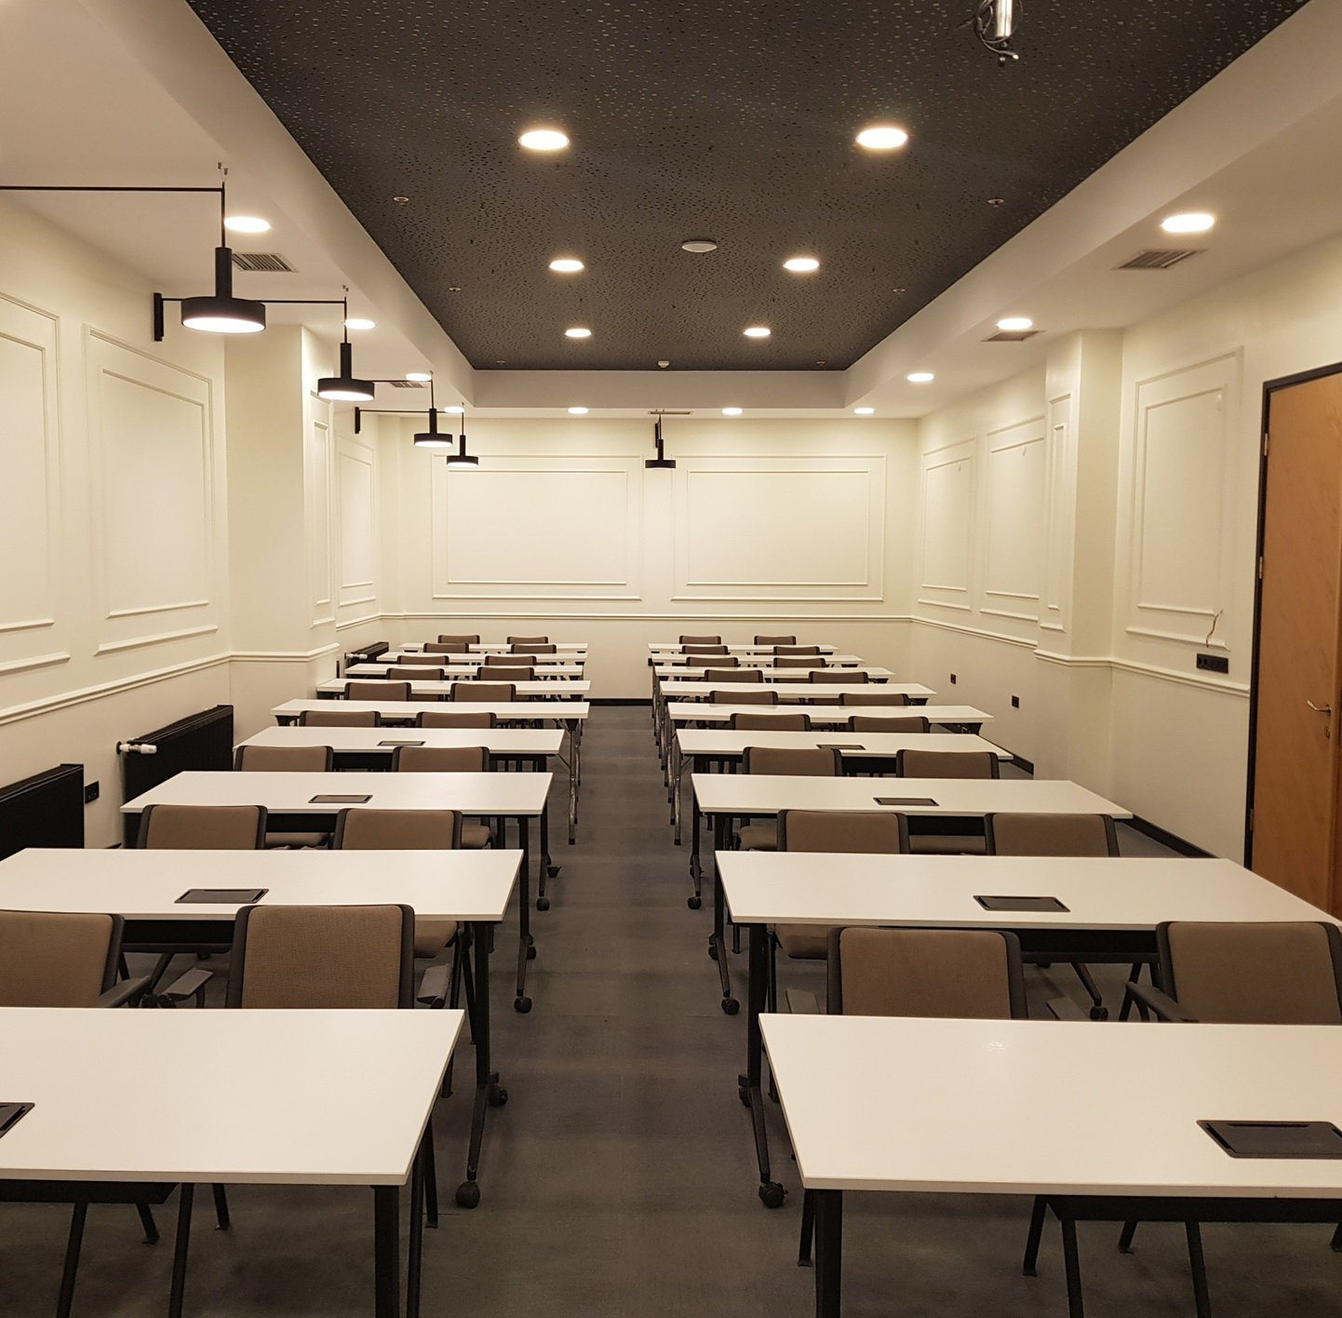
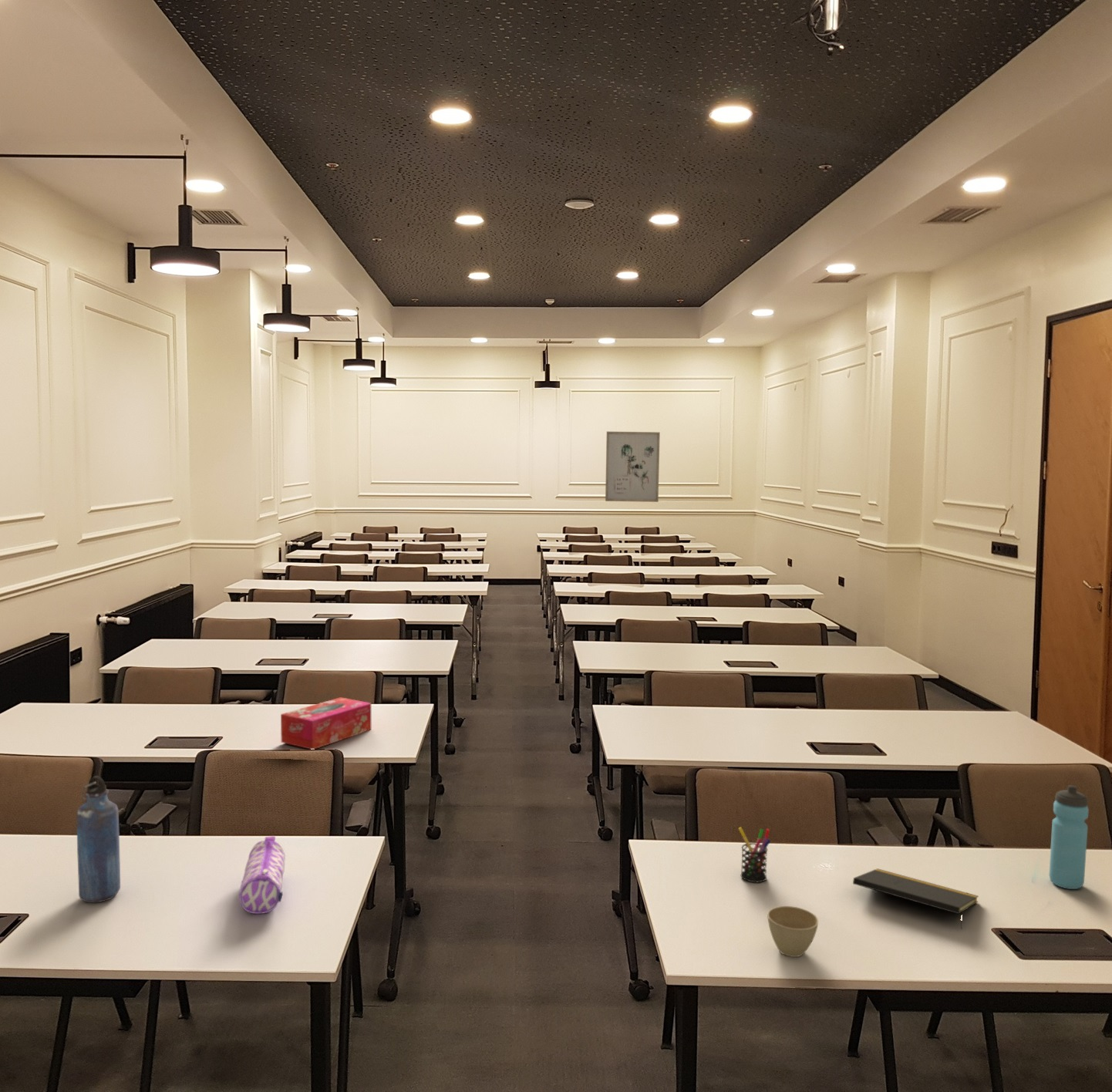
+ water bottle (1069, 834)
+ pen holder (756, 851)
+ notepad (915, 890)
+ flower pot (792, 934)
+ water bottle (97, 836)
+ pencil case (263, 875)
+ tissue box (327, 722)
+ wall art (632, 467)
